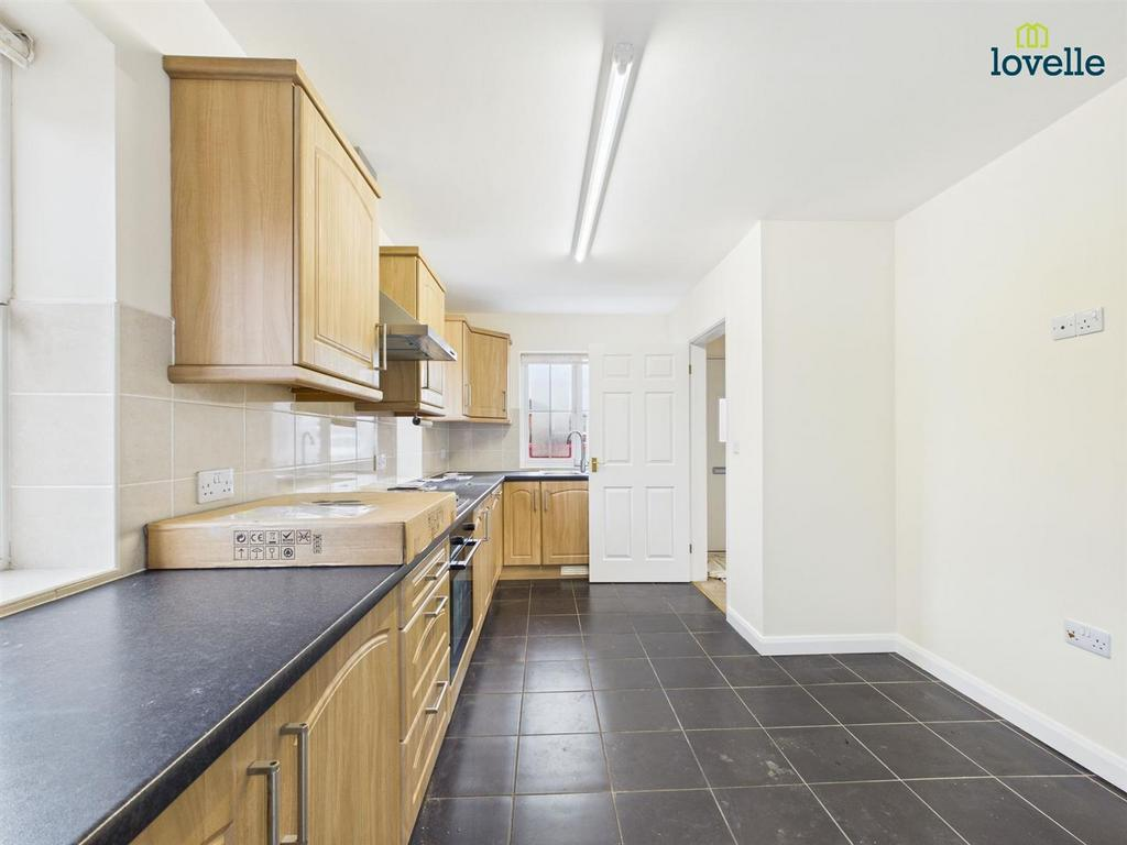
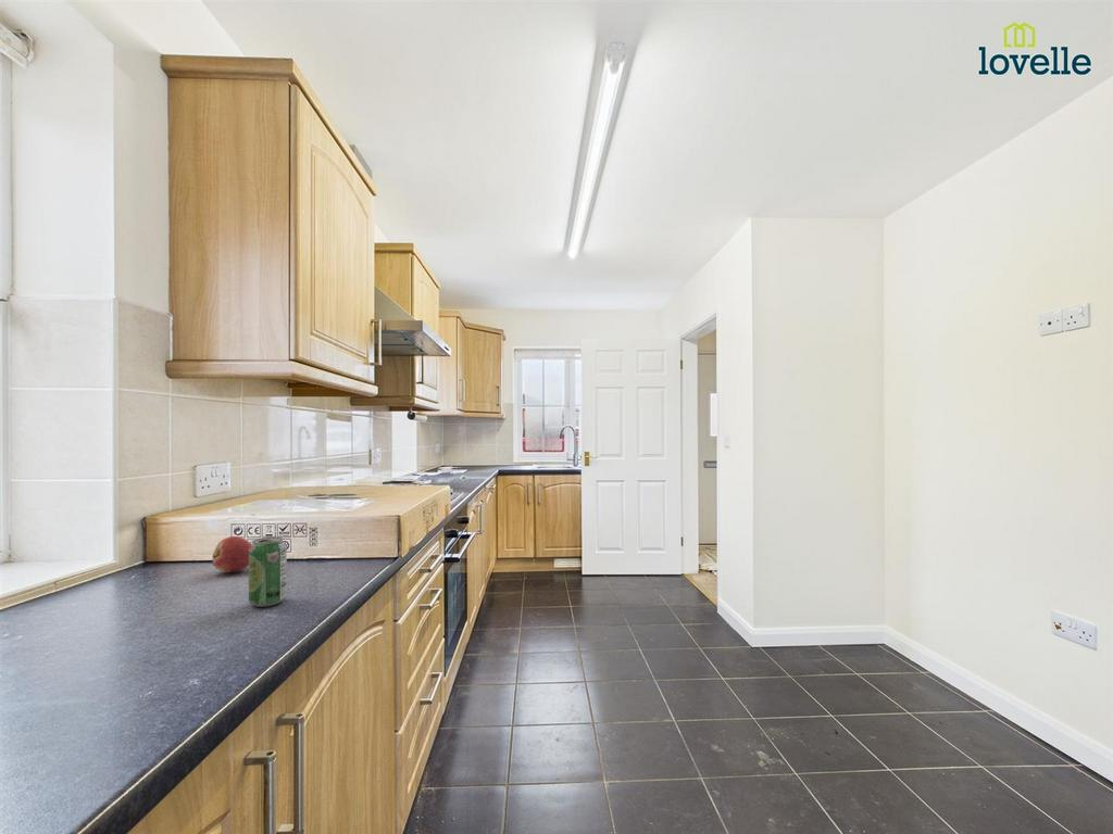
+ beverage can (267, 570)
+ apple (233, 554)
